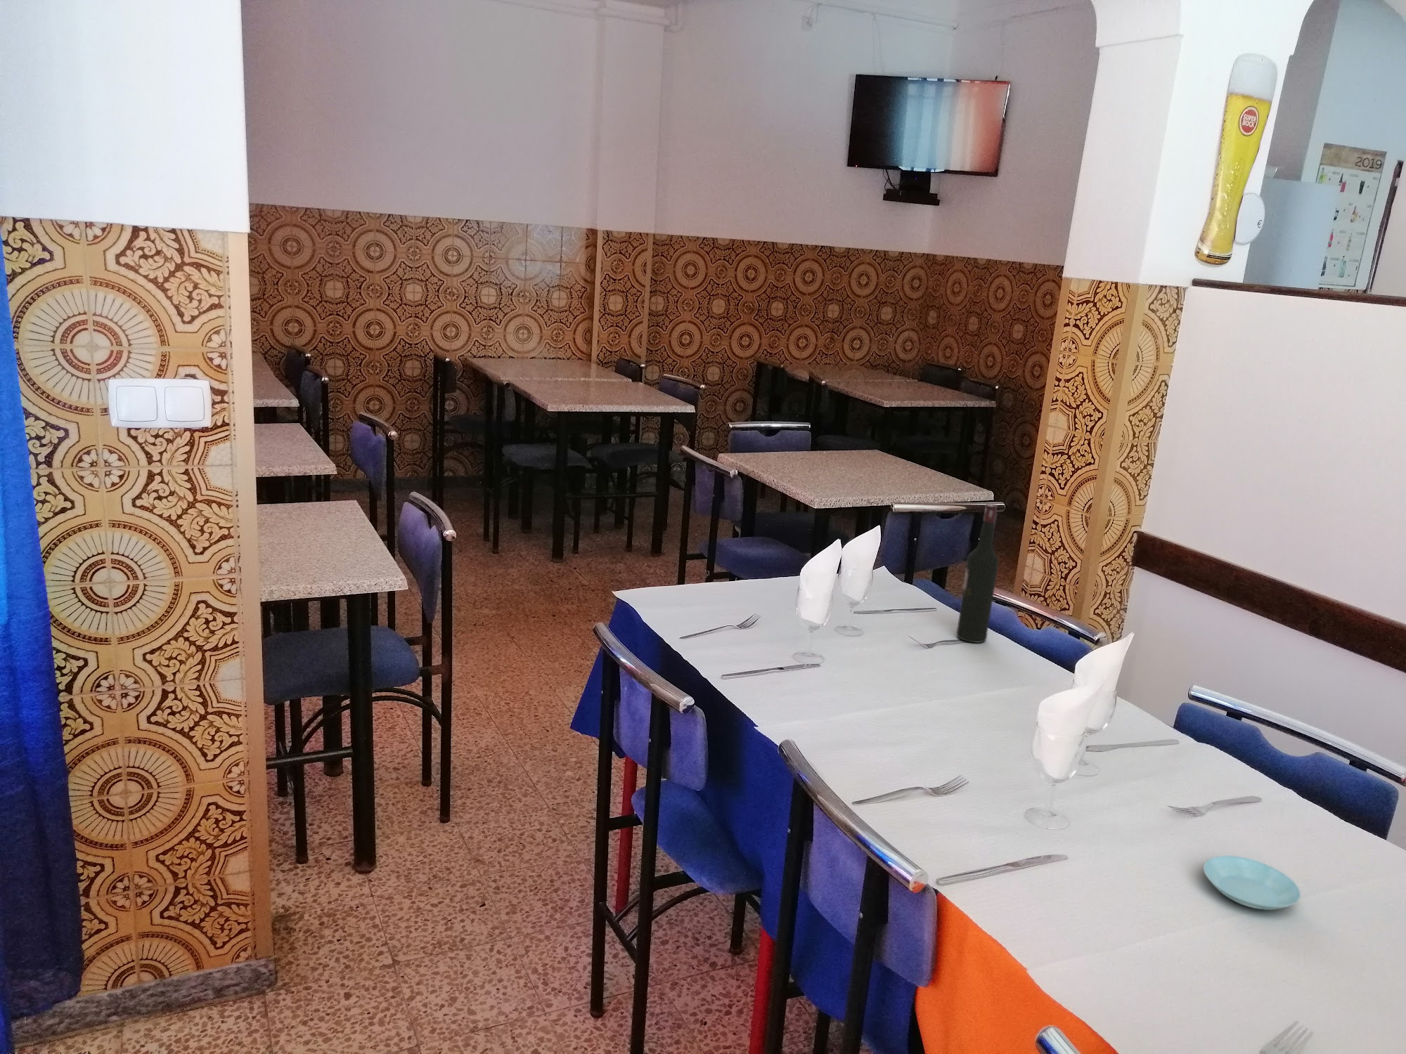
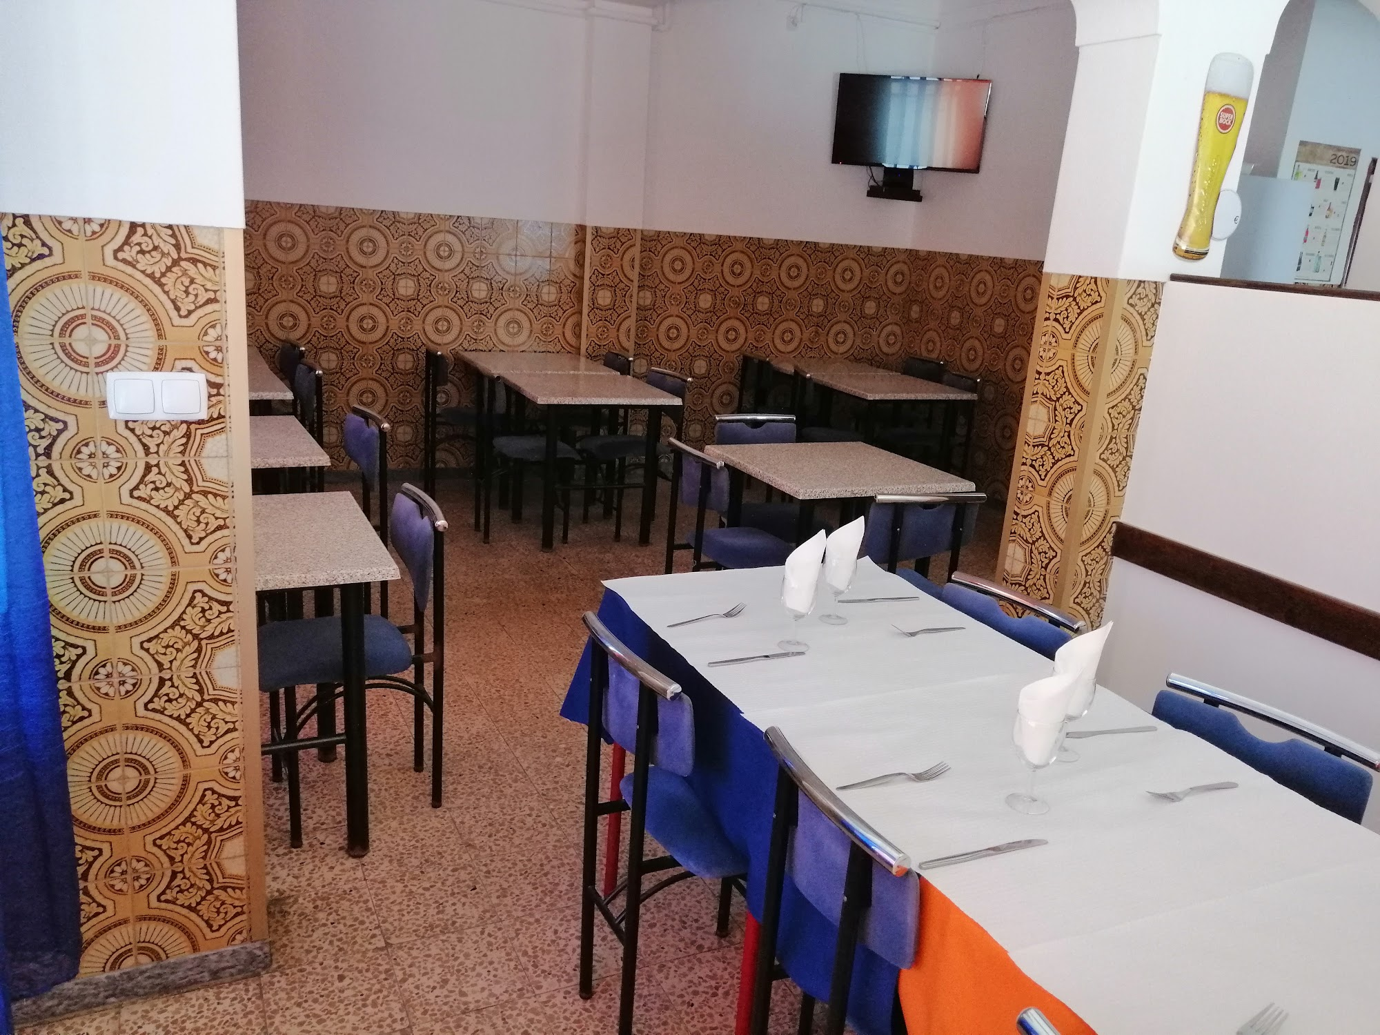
- saucer (1249, 887)
- wine bottle (981, 572)
